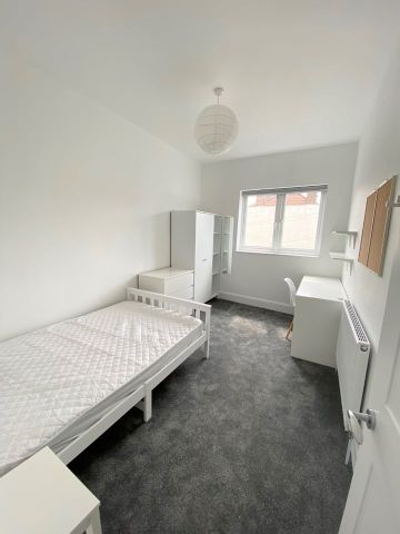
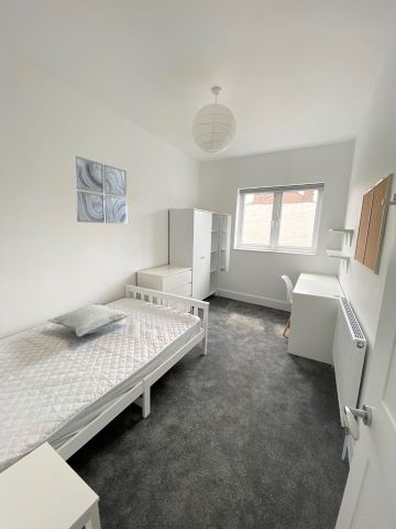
+ cushion (89, 317)
+ wall art (103, 193)
